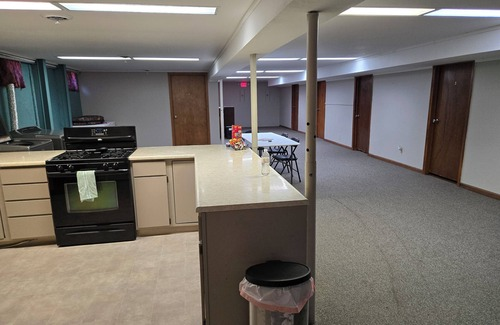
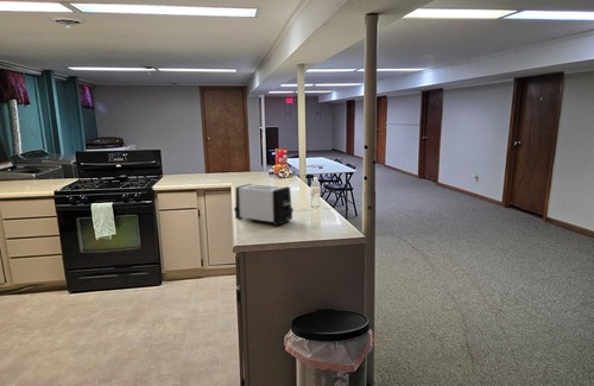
+ toaster (264, 203)
